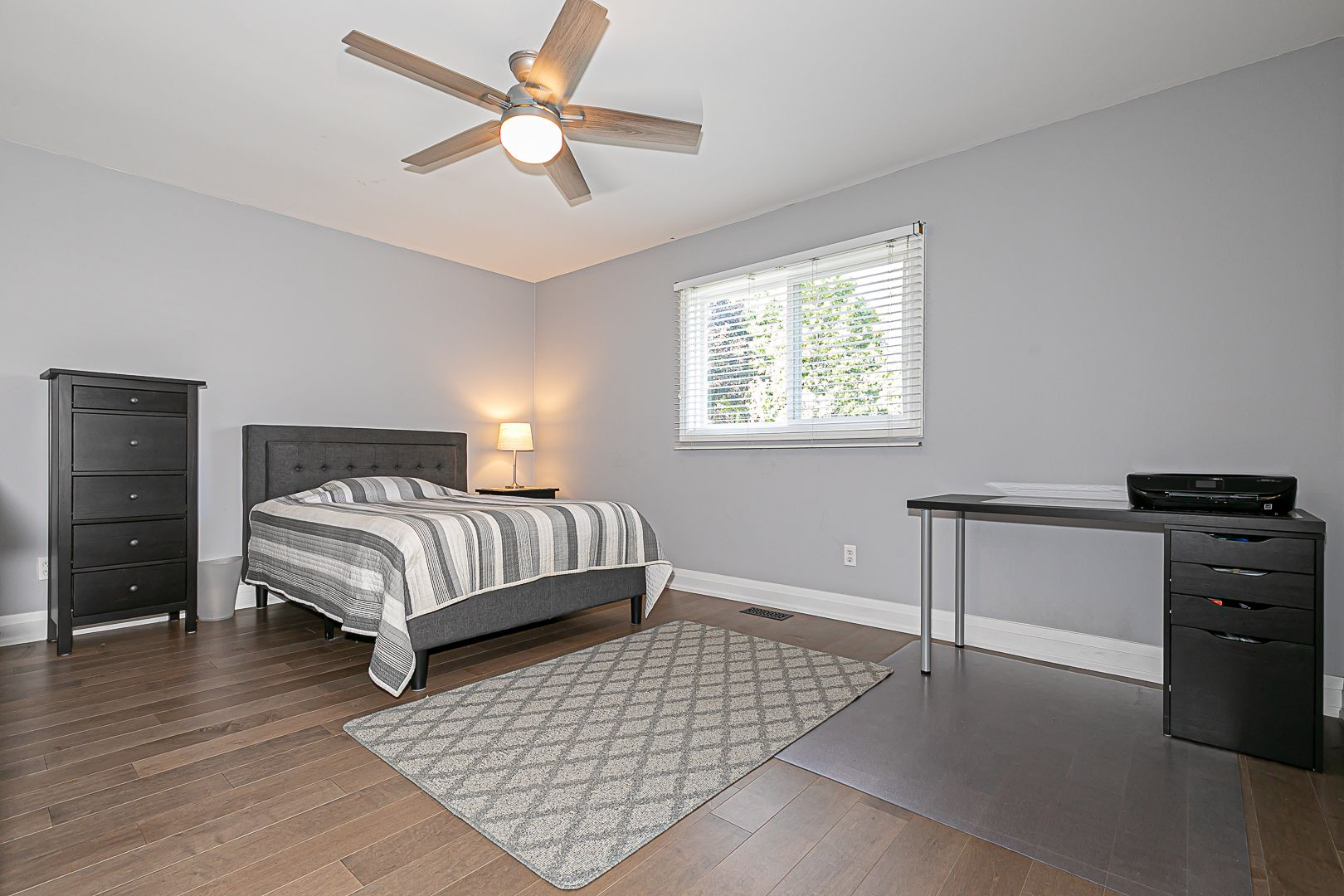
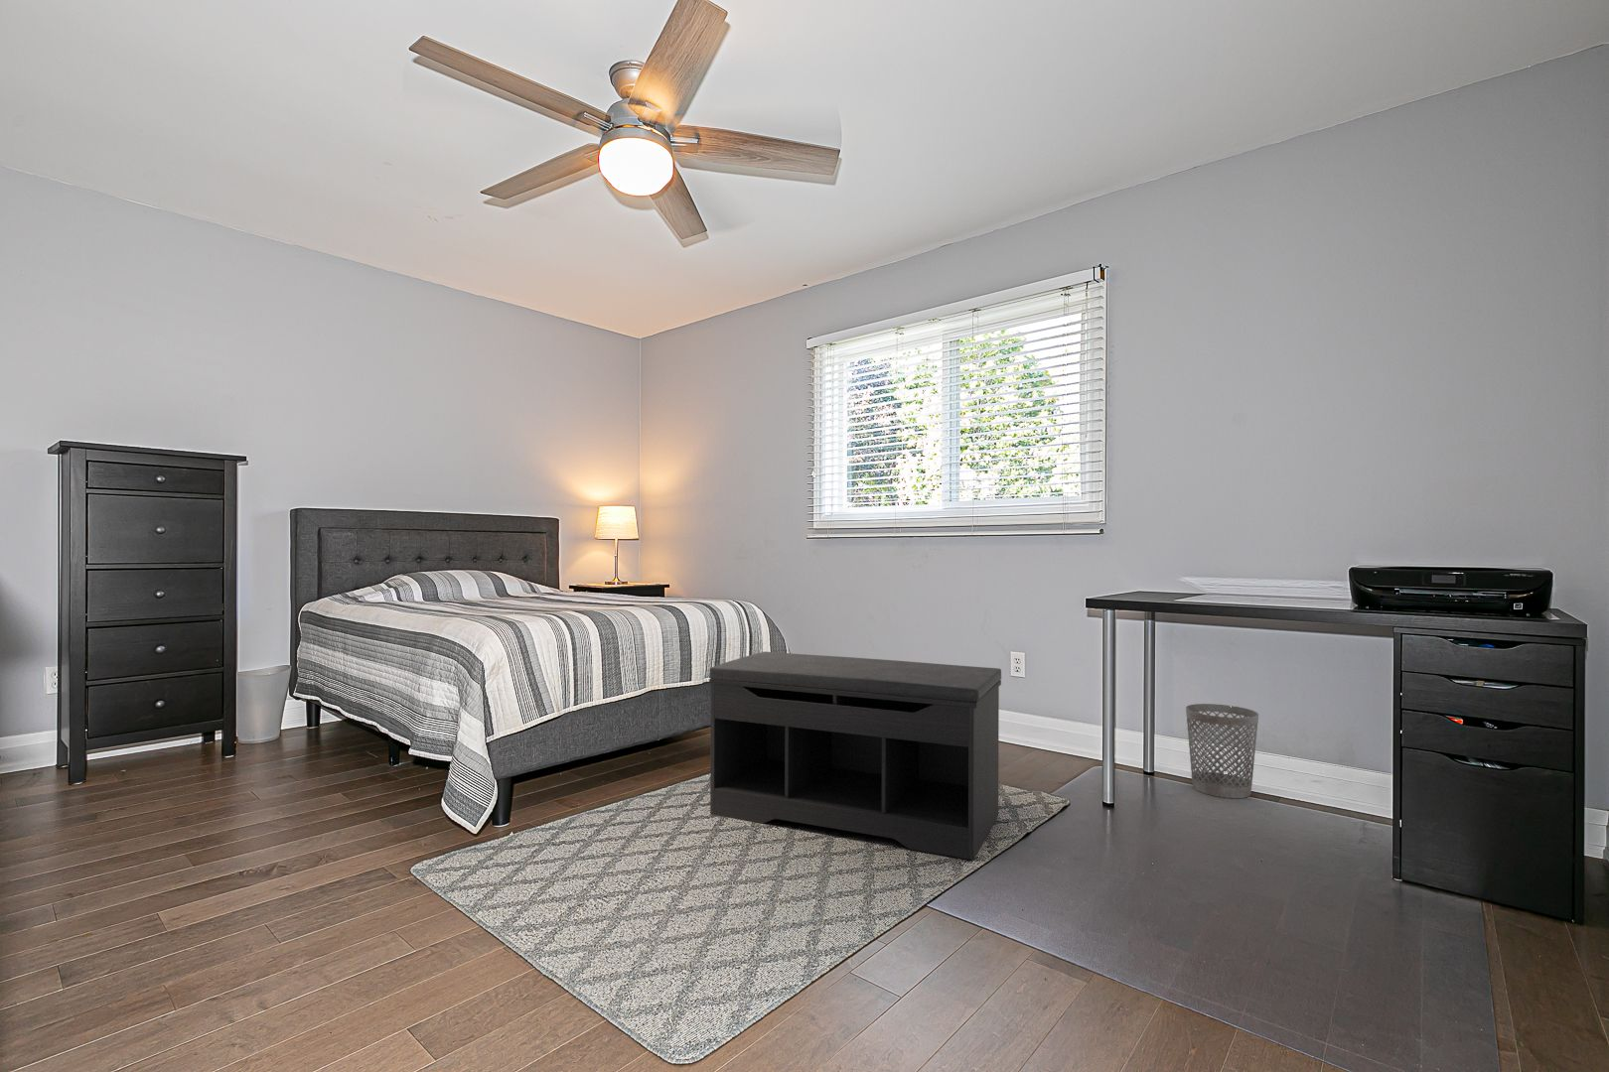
+ bench (854, 741)
+ wastebasket (1221, 749)
